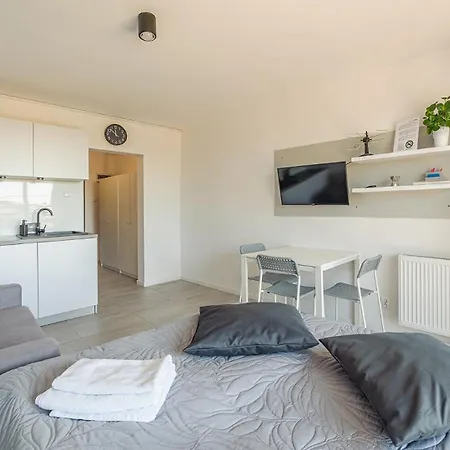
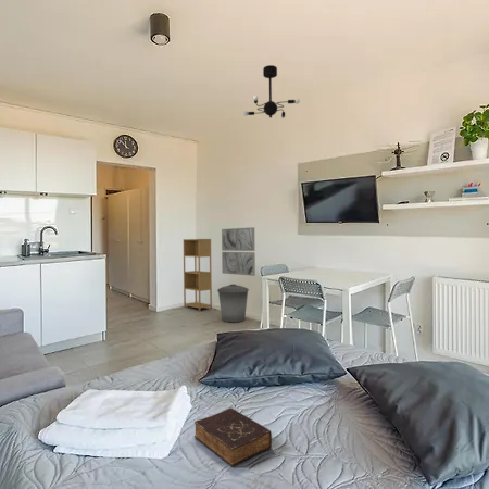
+ ceiling light fixture (269, 92)
+ wall art (237, 250)
+ shelving unit (197, 273)
+ book (231, 434)
+ trash can (233, 301)
